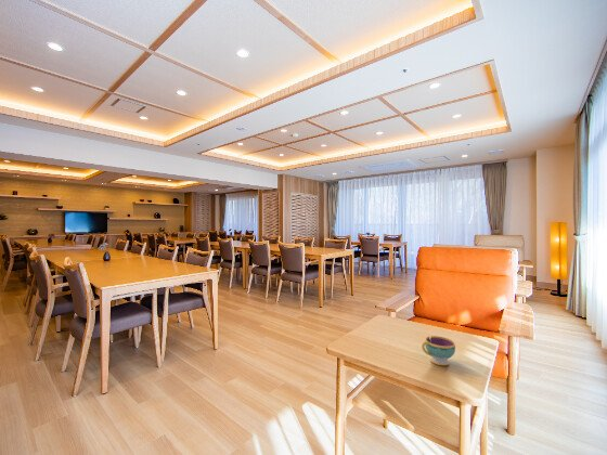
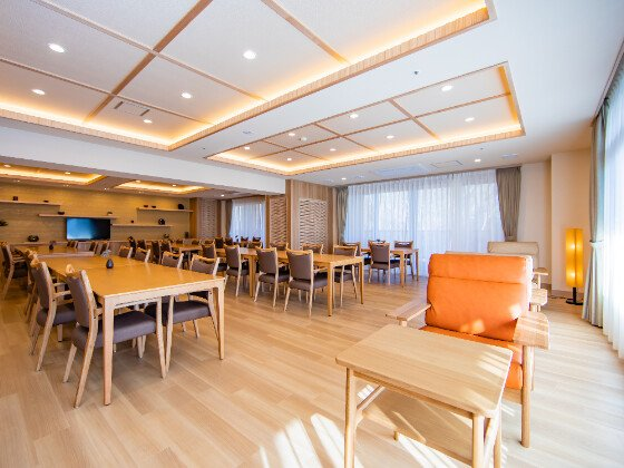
- teacup (437, 350)
